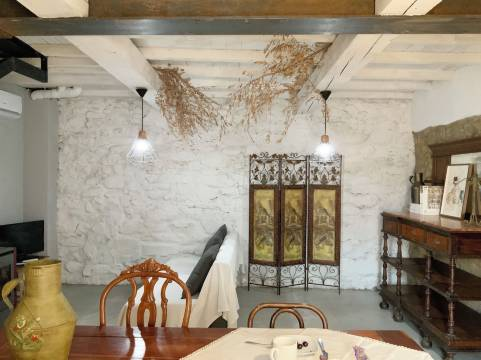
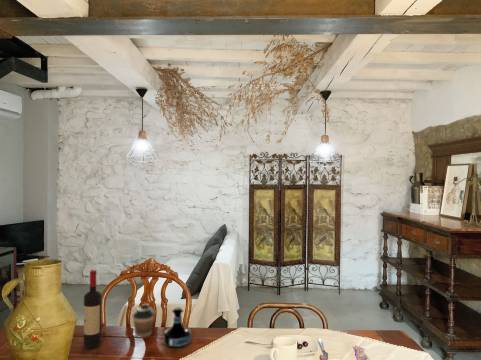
+ coffee cup (143, 320)
+ wine bottle (92, 308)
+ tequila bottle (177, 325)
